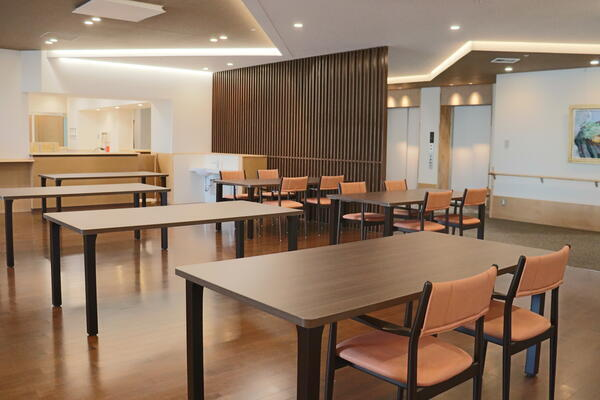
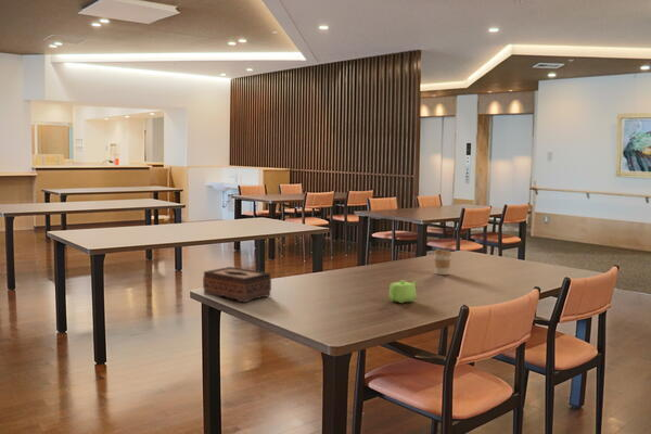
+ coffee cup (442, 261)
+ tissue box (237, 283)
+ teapot (404, 290)
